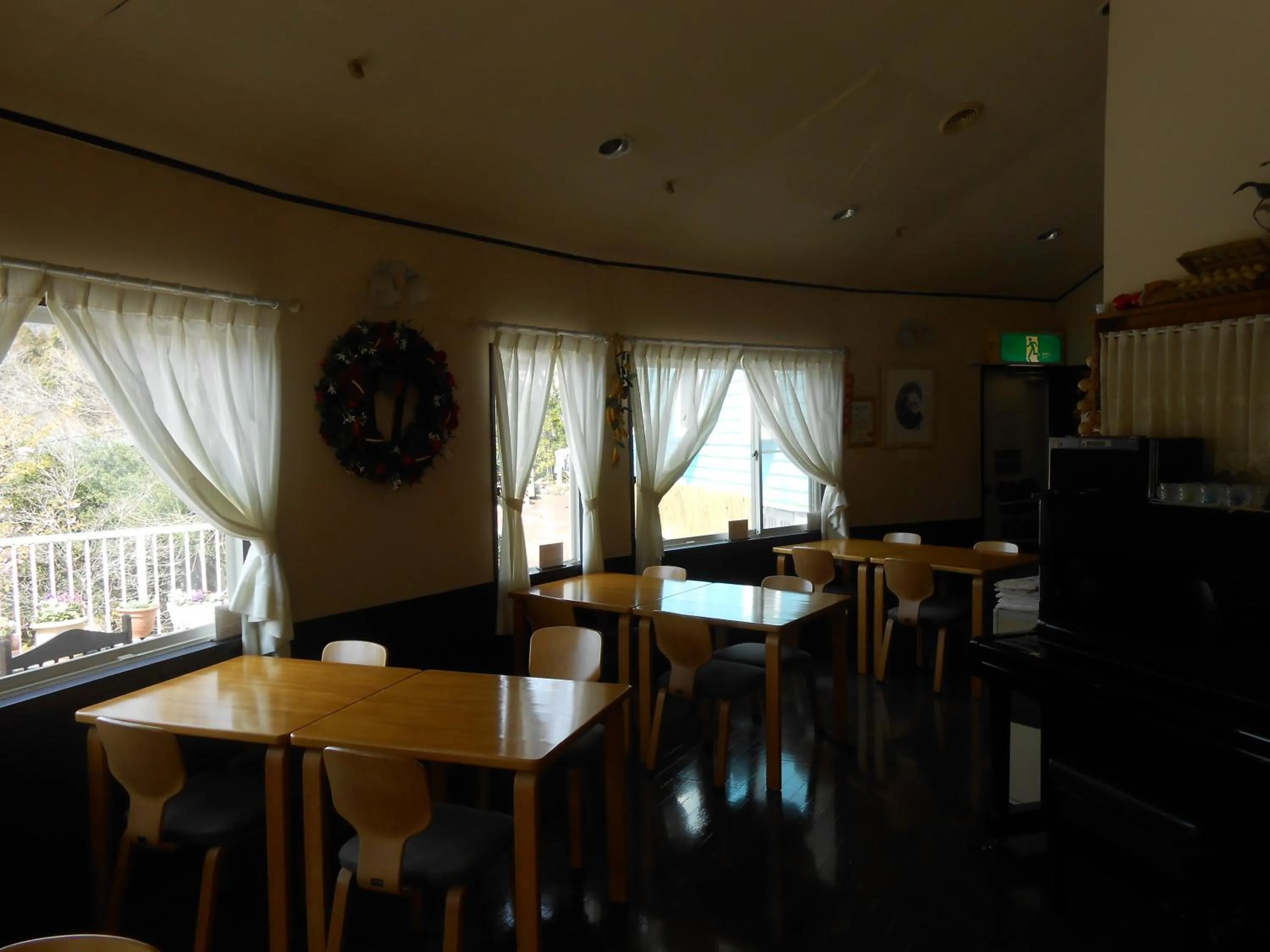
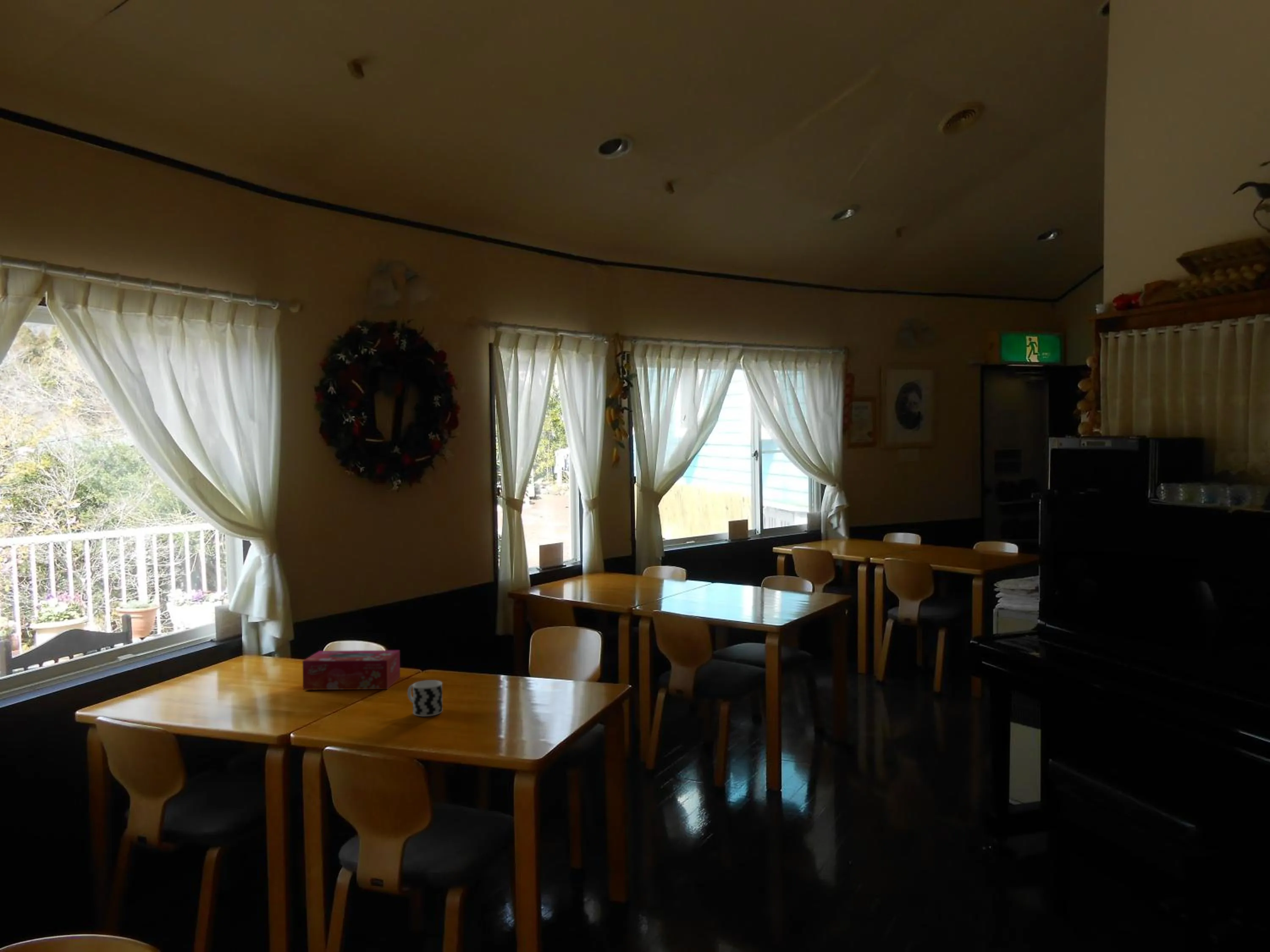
+ tissue box (352, 669)
+ cup (423, 697)
